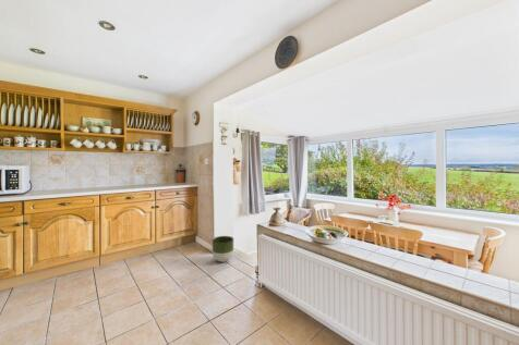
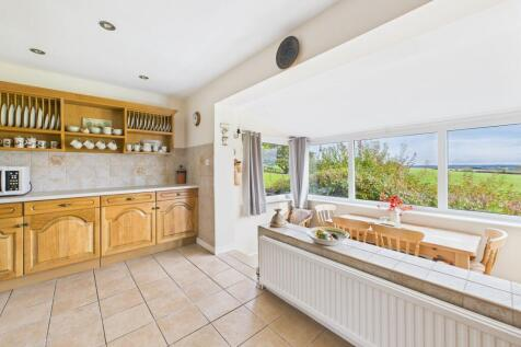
- planter (222, 249)
